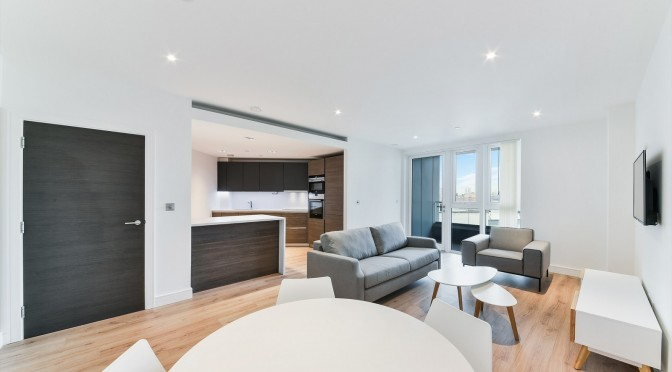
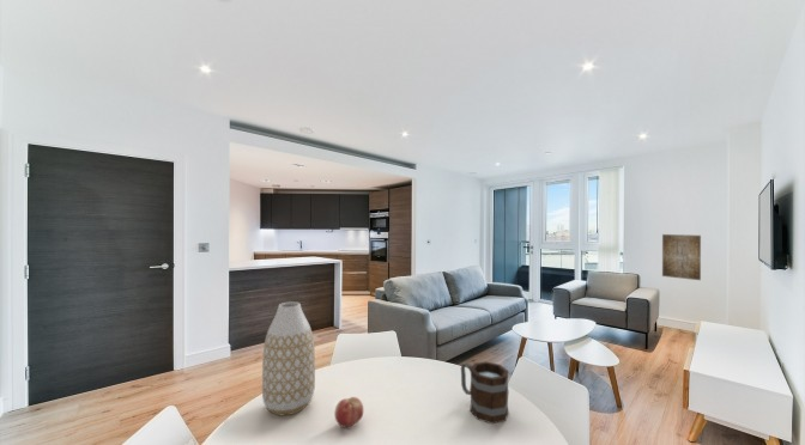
+ wall art (680, 256)
+ fruit (349, 412)
+ vase (289, 354)
+ mug (482, 386)
